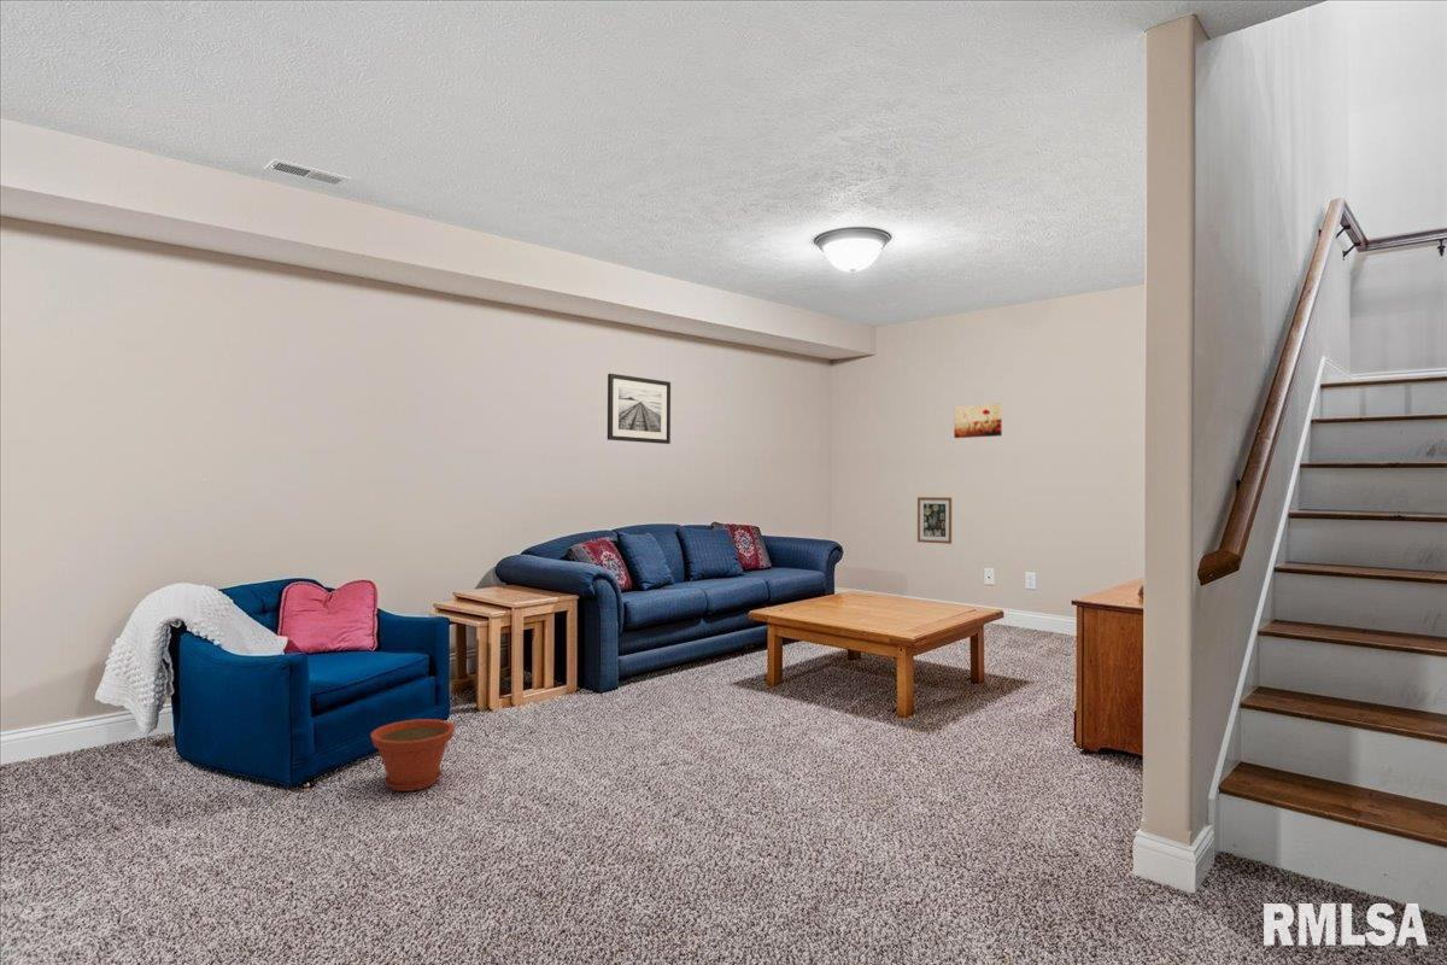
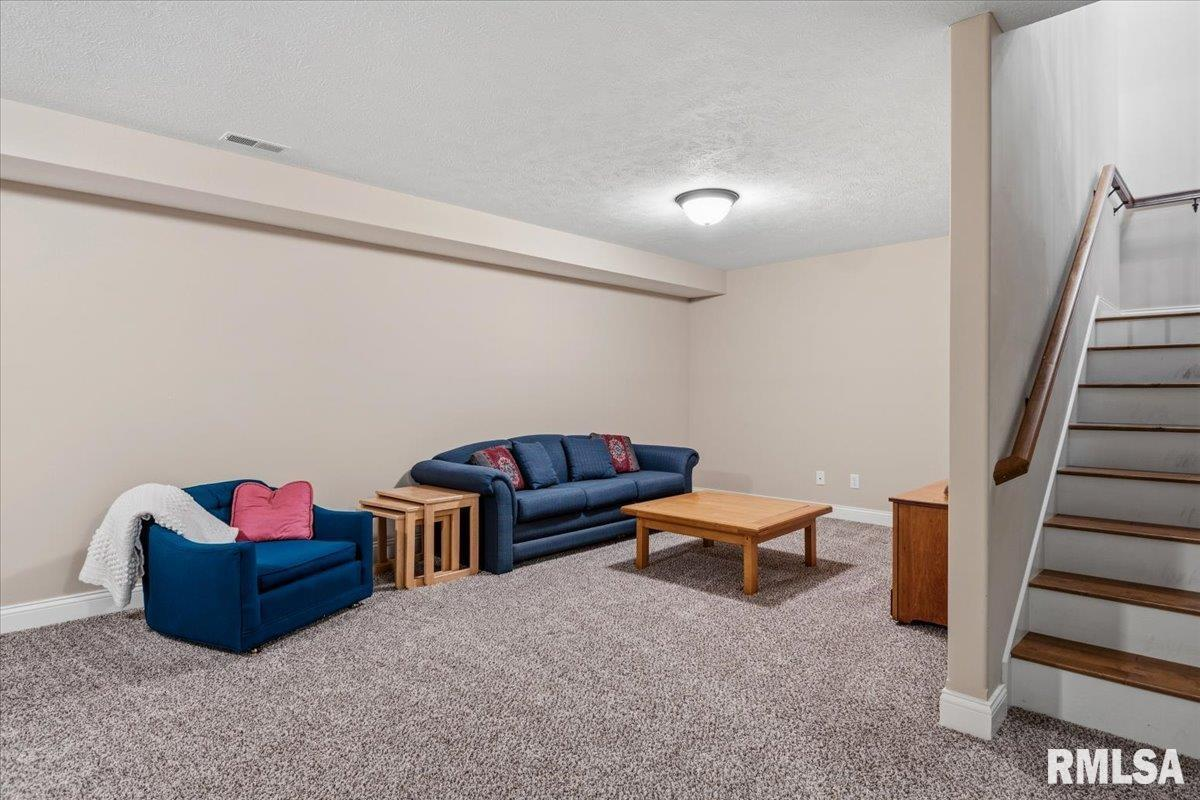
- wall art (639, 409)
- wall art (933, 520)
- wall art (977, 421)
- plant pot (412, 756)
